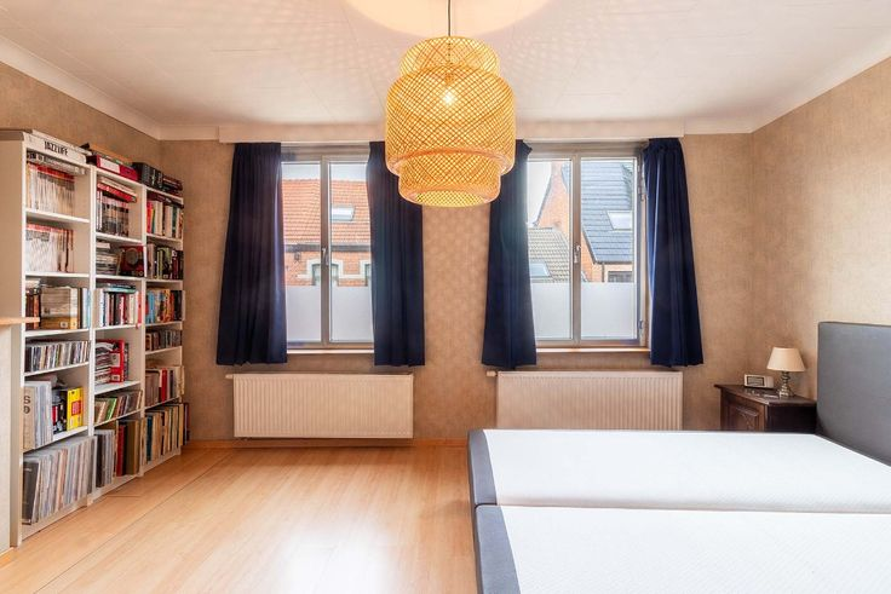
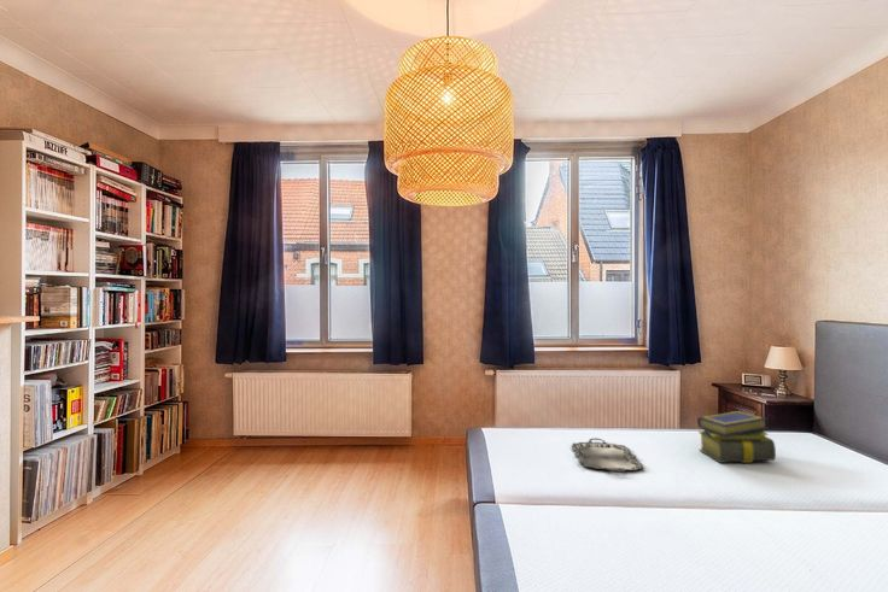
+ stack of books (734, 435)
+ serving tray (604, 455)
